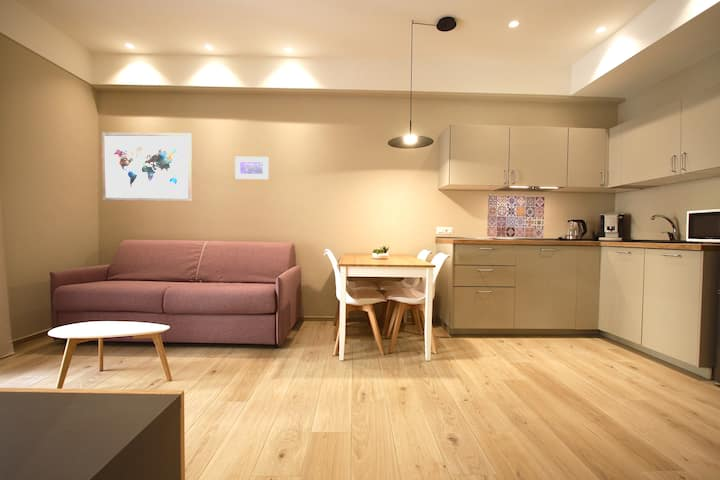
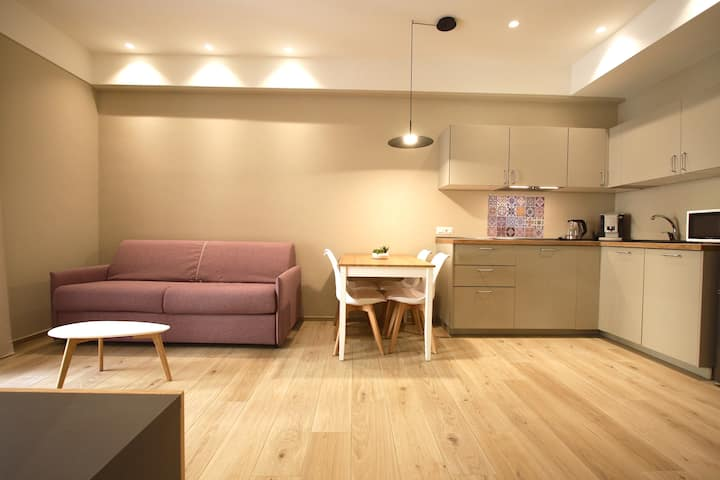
- wall art (147, 166)
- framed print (251, 167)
